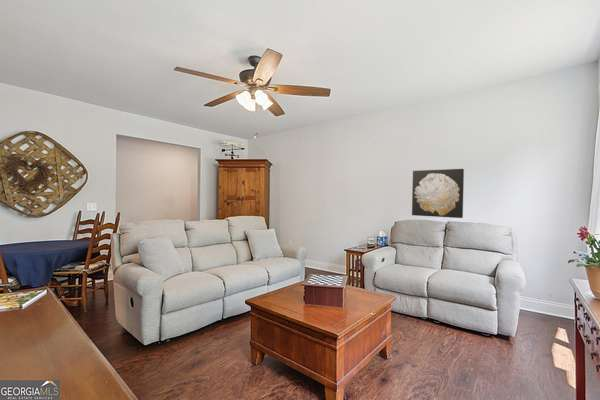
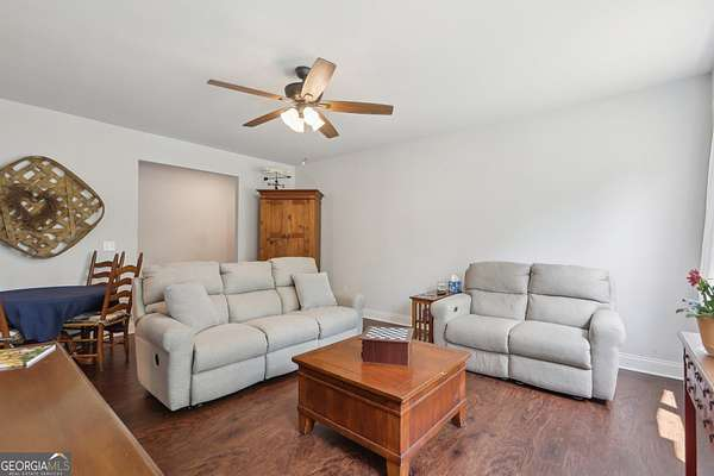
- wall art (436, 193)
